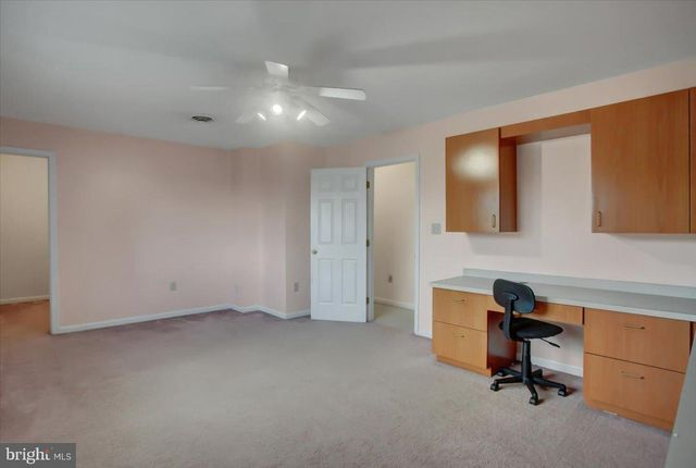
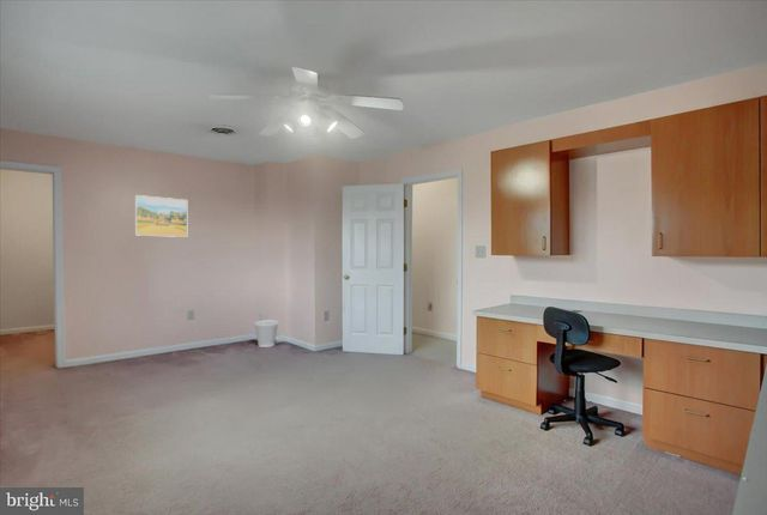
+ wastebasket (266, 333)
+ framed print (162, 217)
